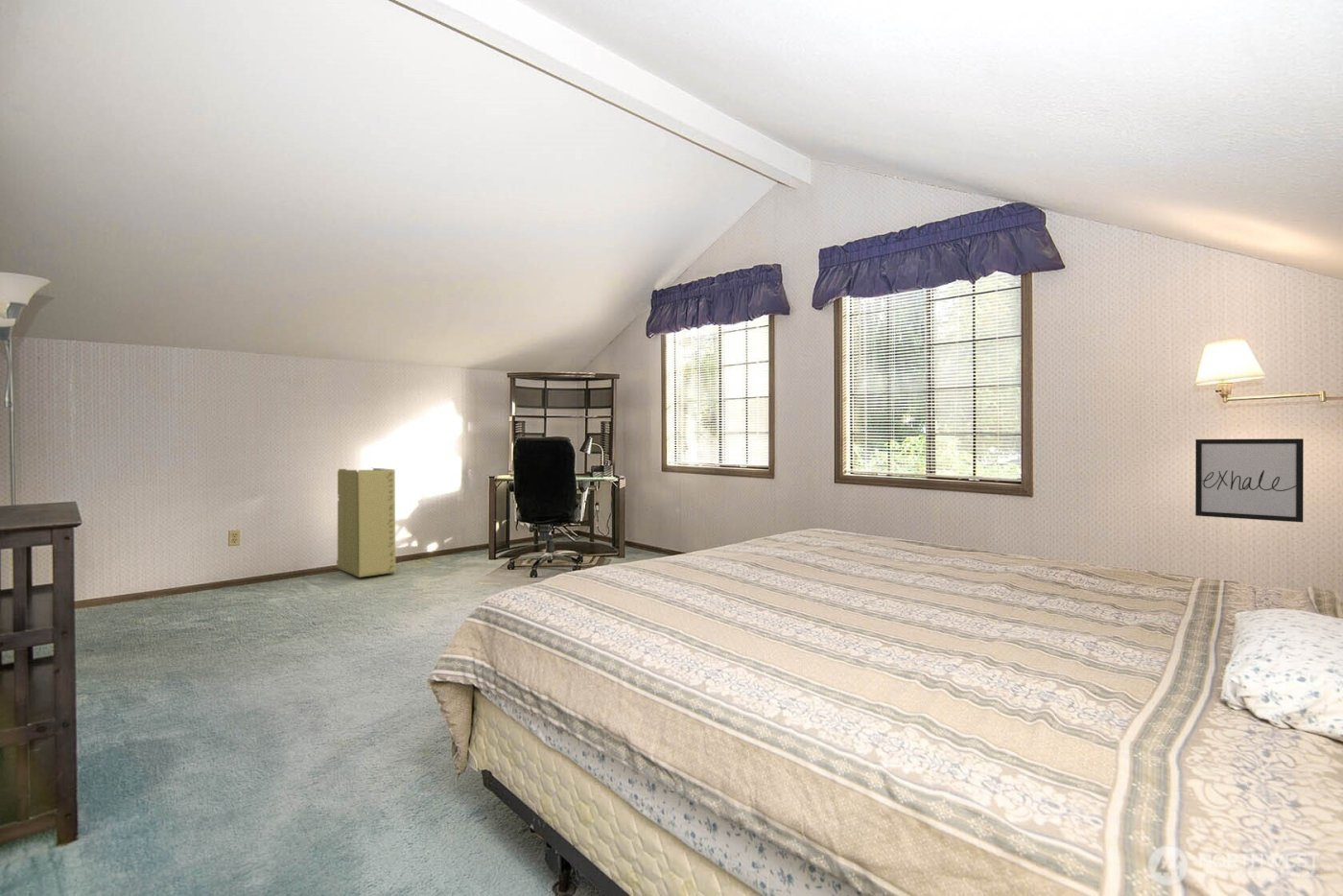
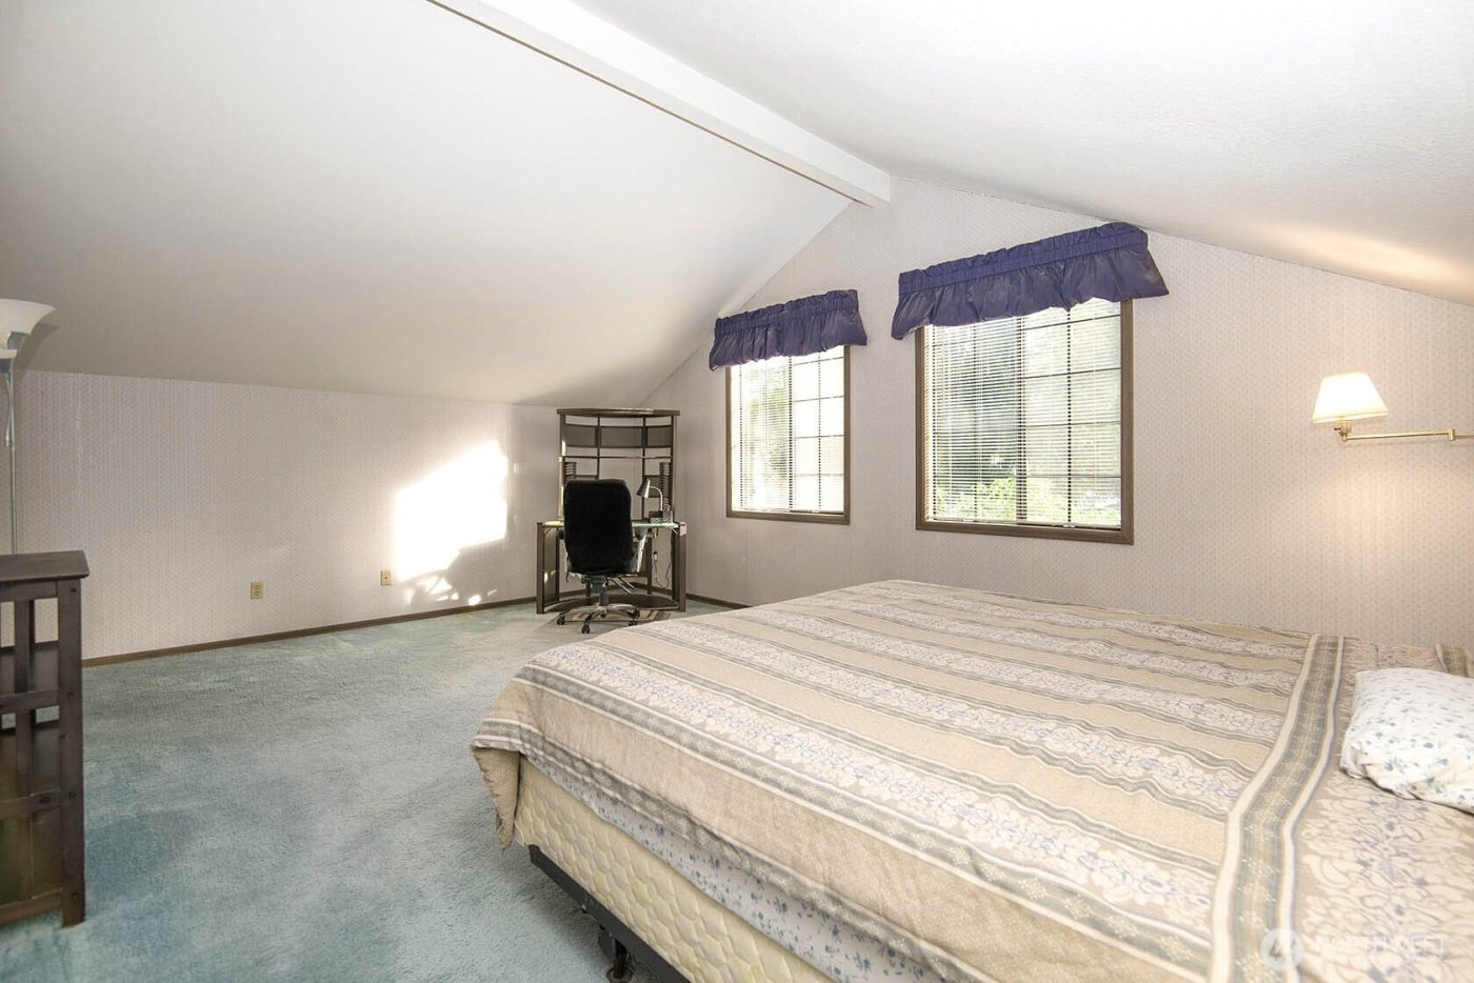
- wall art (1247, 479)
- laundry hamper (364, 520)
